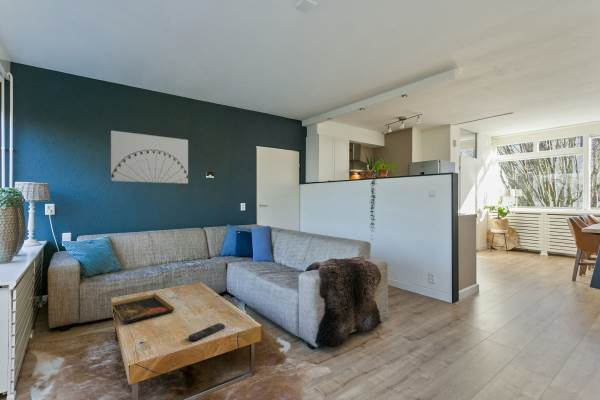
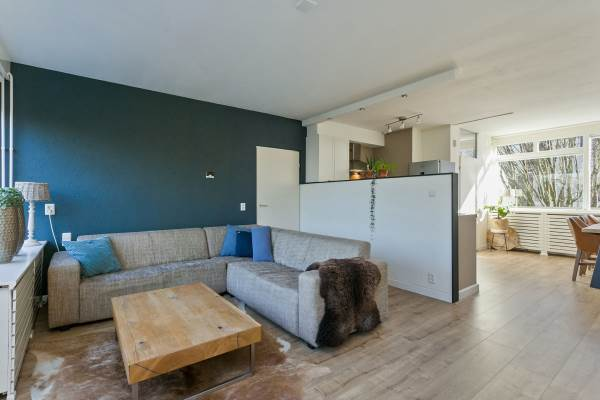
- decorative tray (141, 307)
- remote control (207, 331)
- wall art (152, 159)
